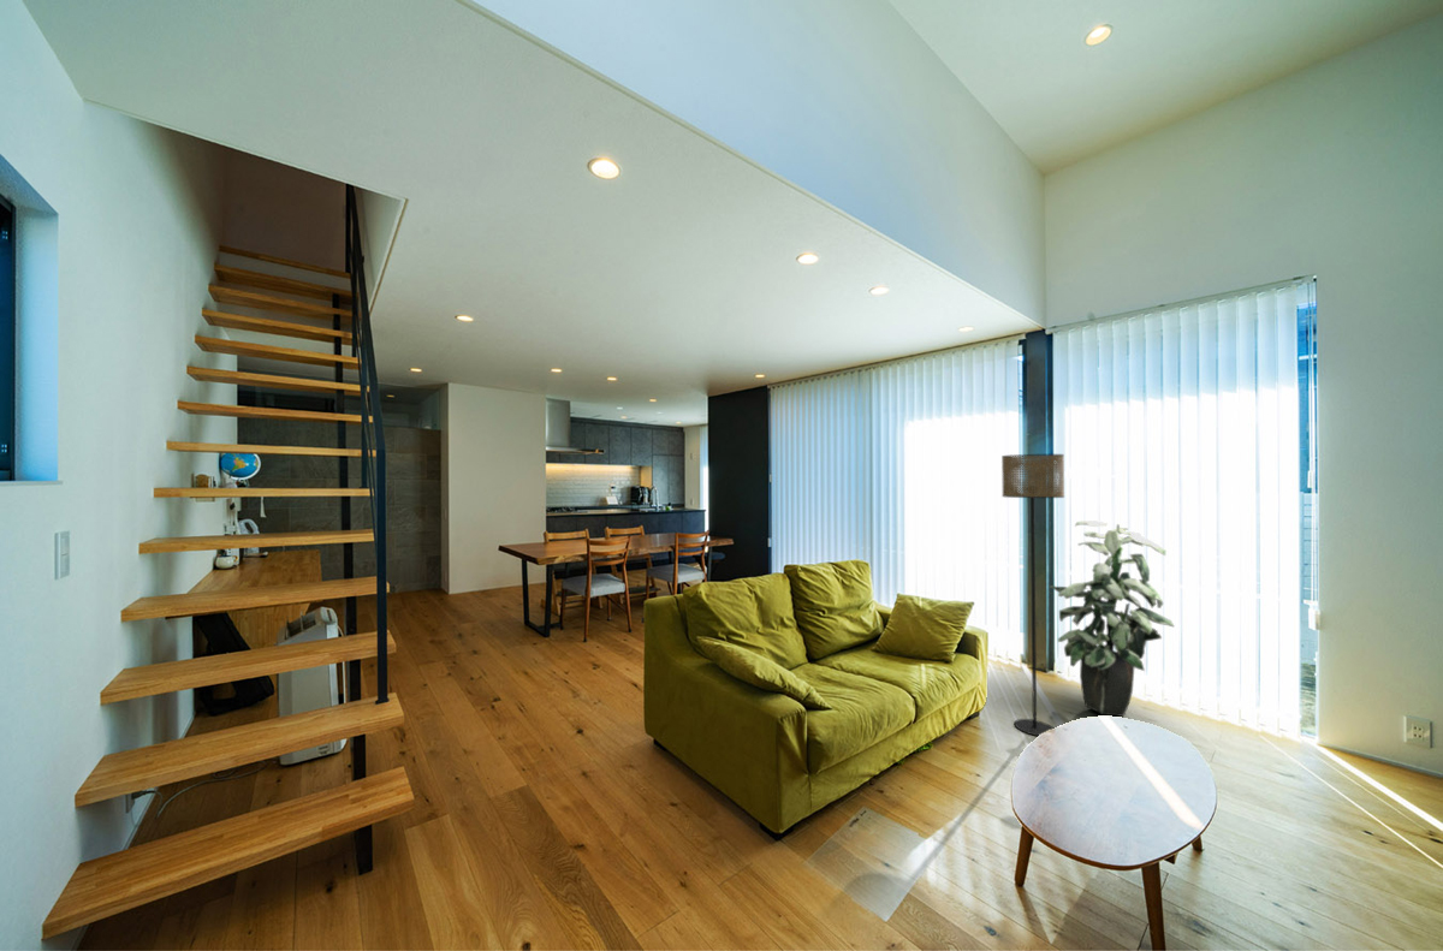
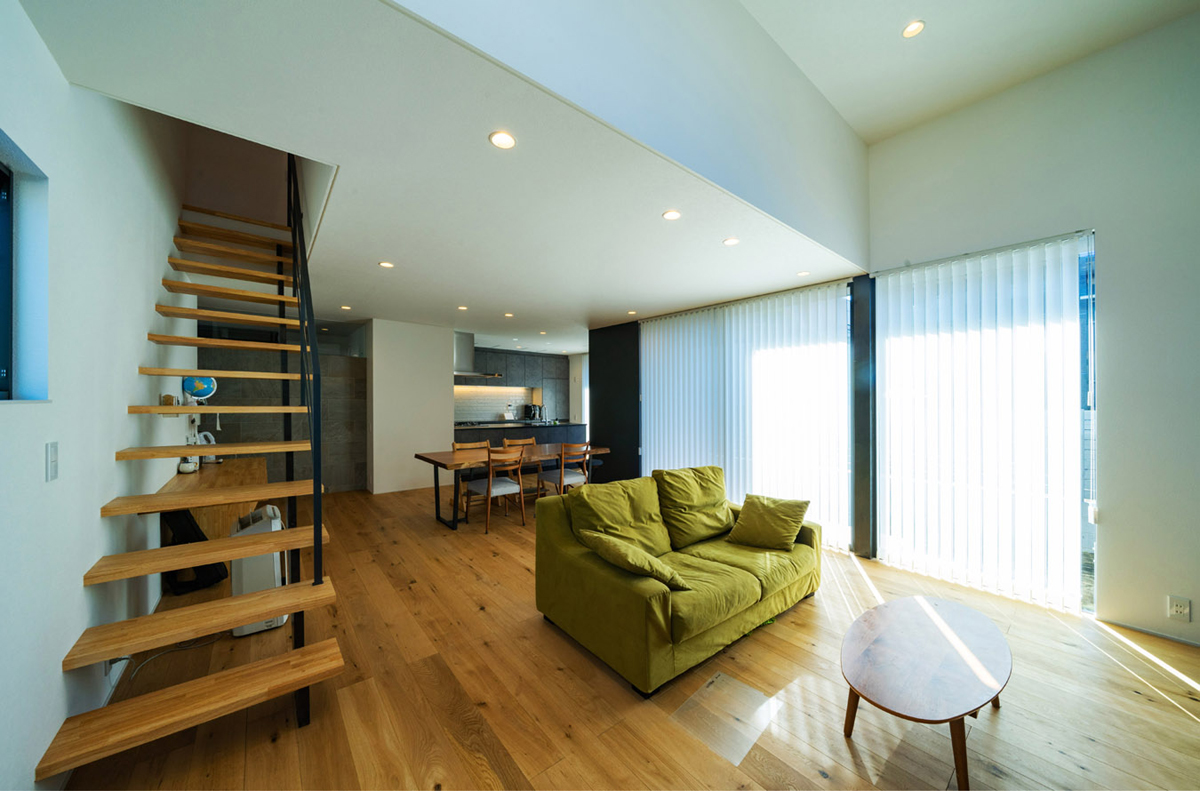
- indoor plant (1105, 614)
- floor lamp (1033, 590)
